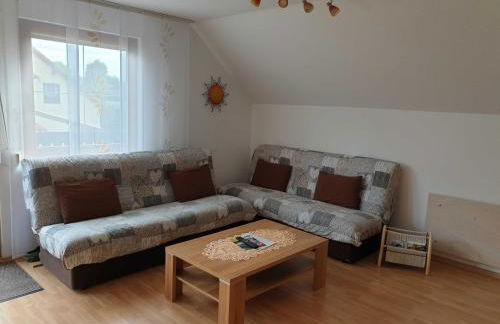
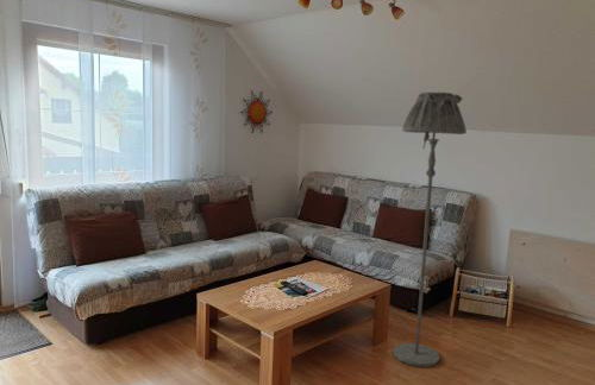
+ floor lamp (425, 228)
